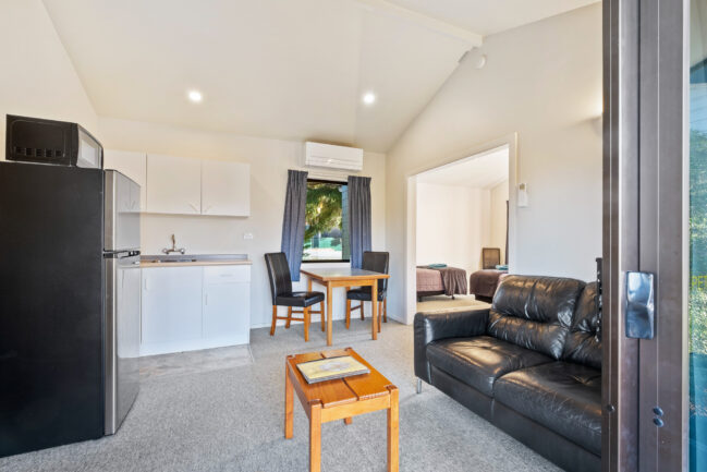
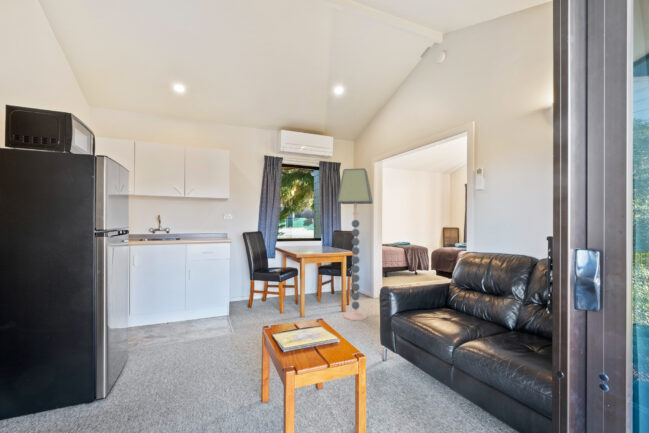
+ floor lamp (355, 242)
